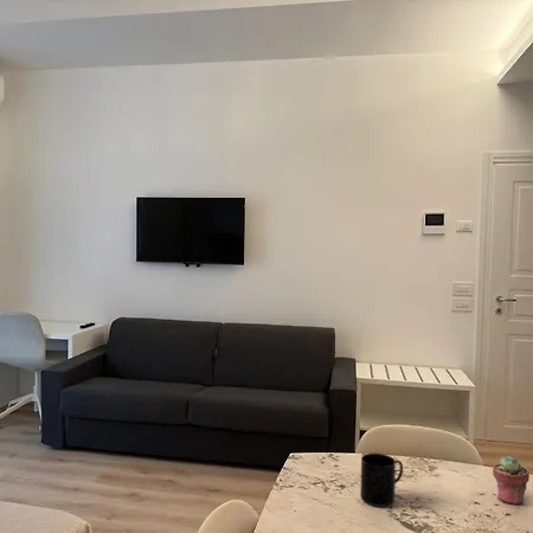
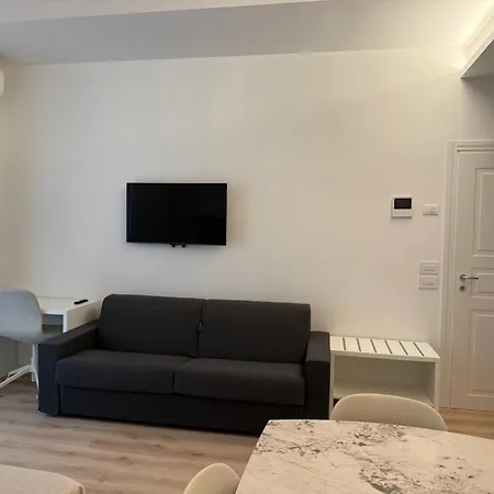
- potted succulent (510, 477)
- mug (381, 479)
